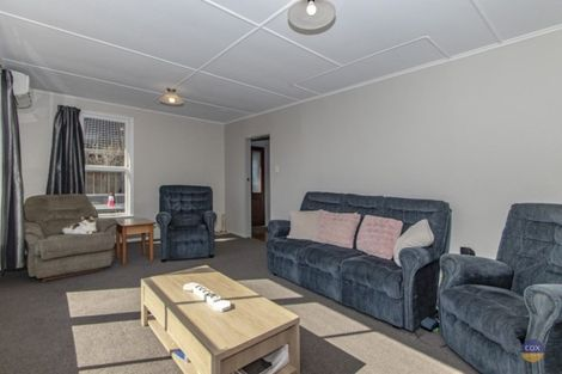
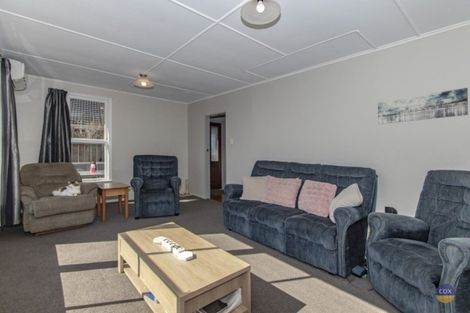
+ wall art (418, 108)
